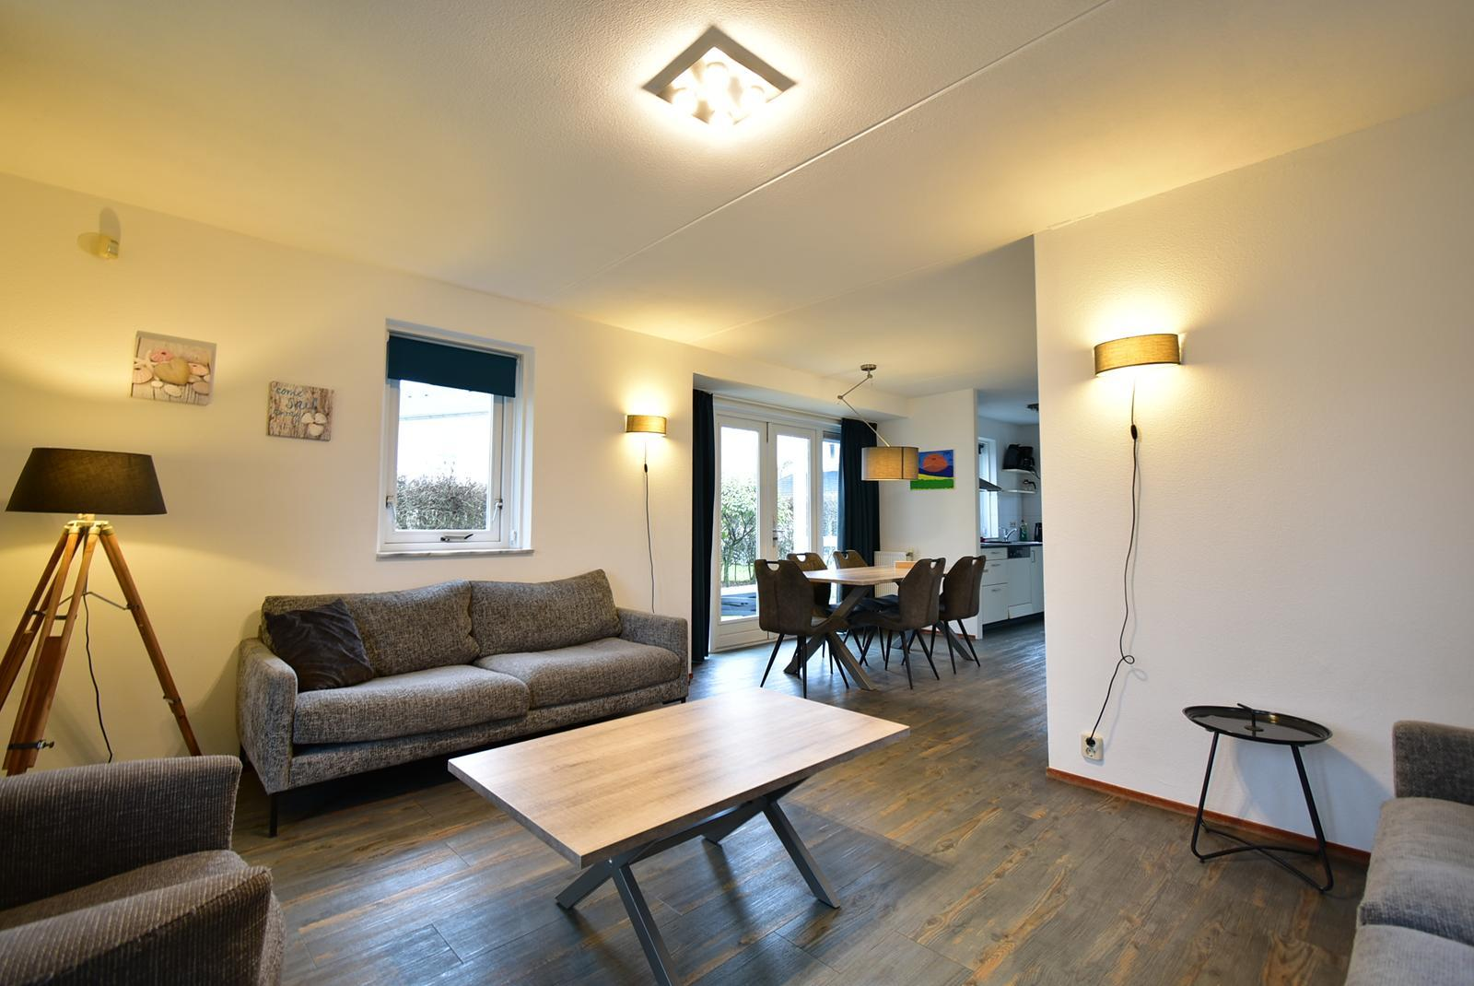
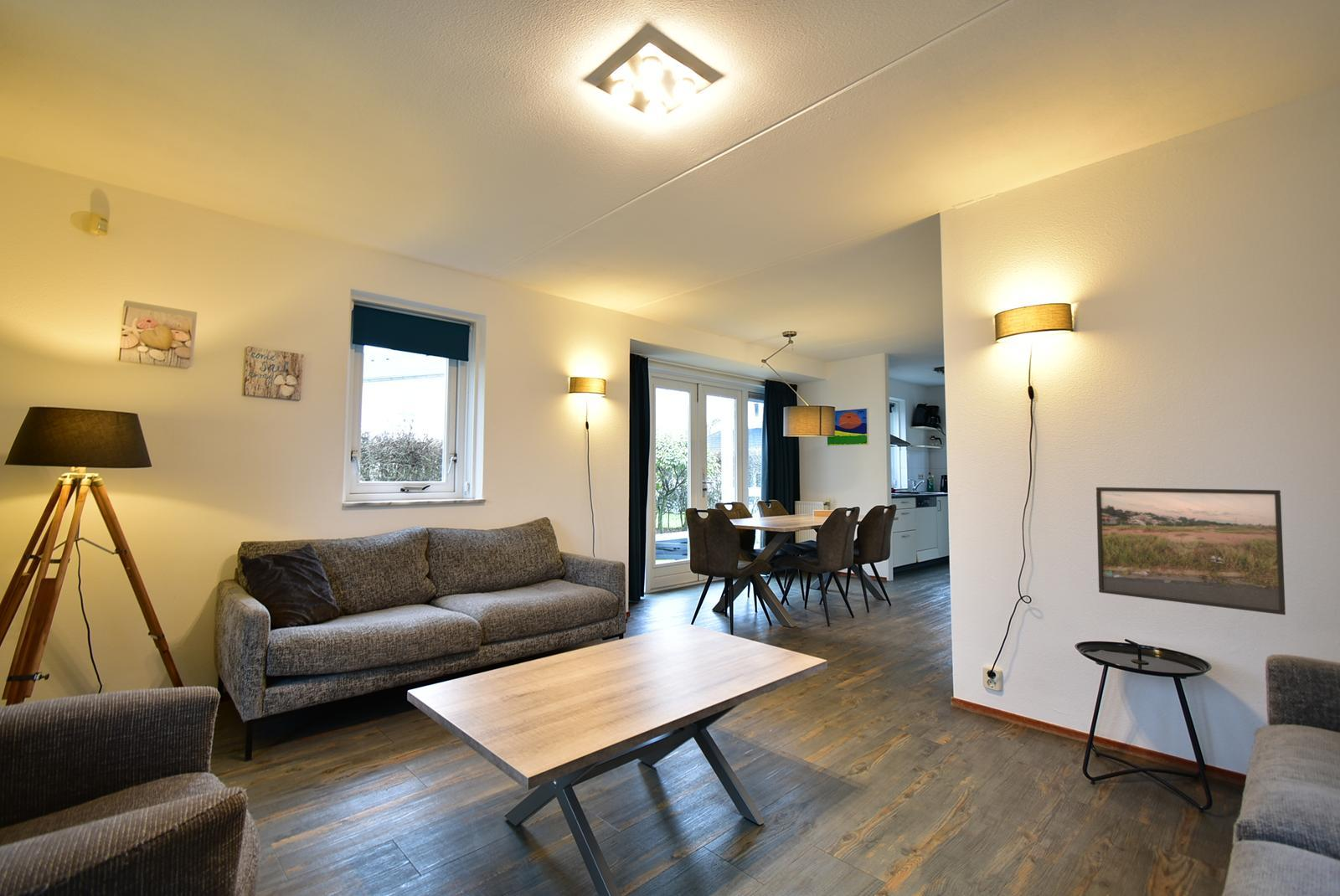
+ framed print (1183, 545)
